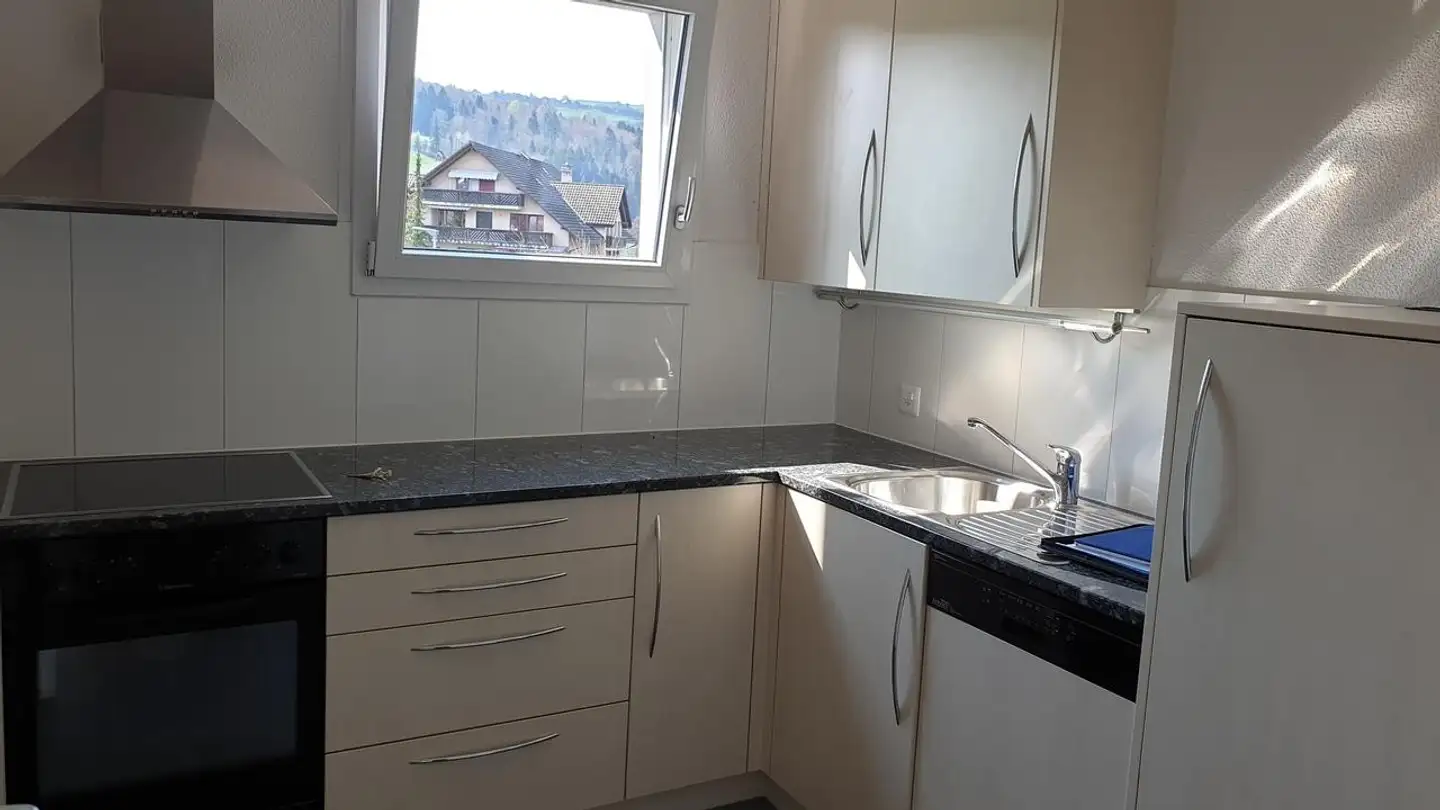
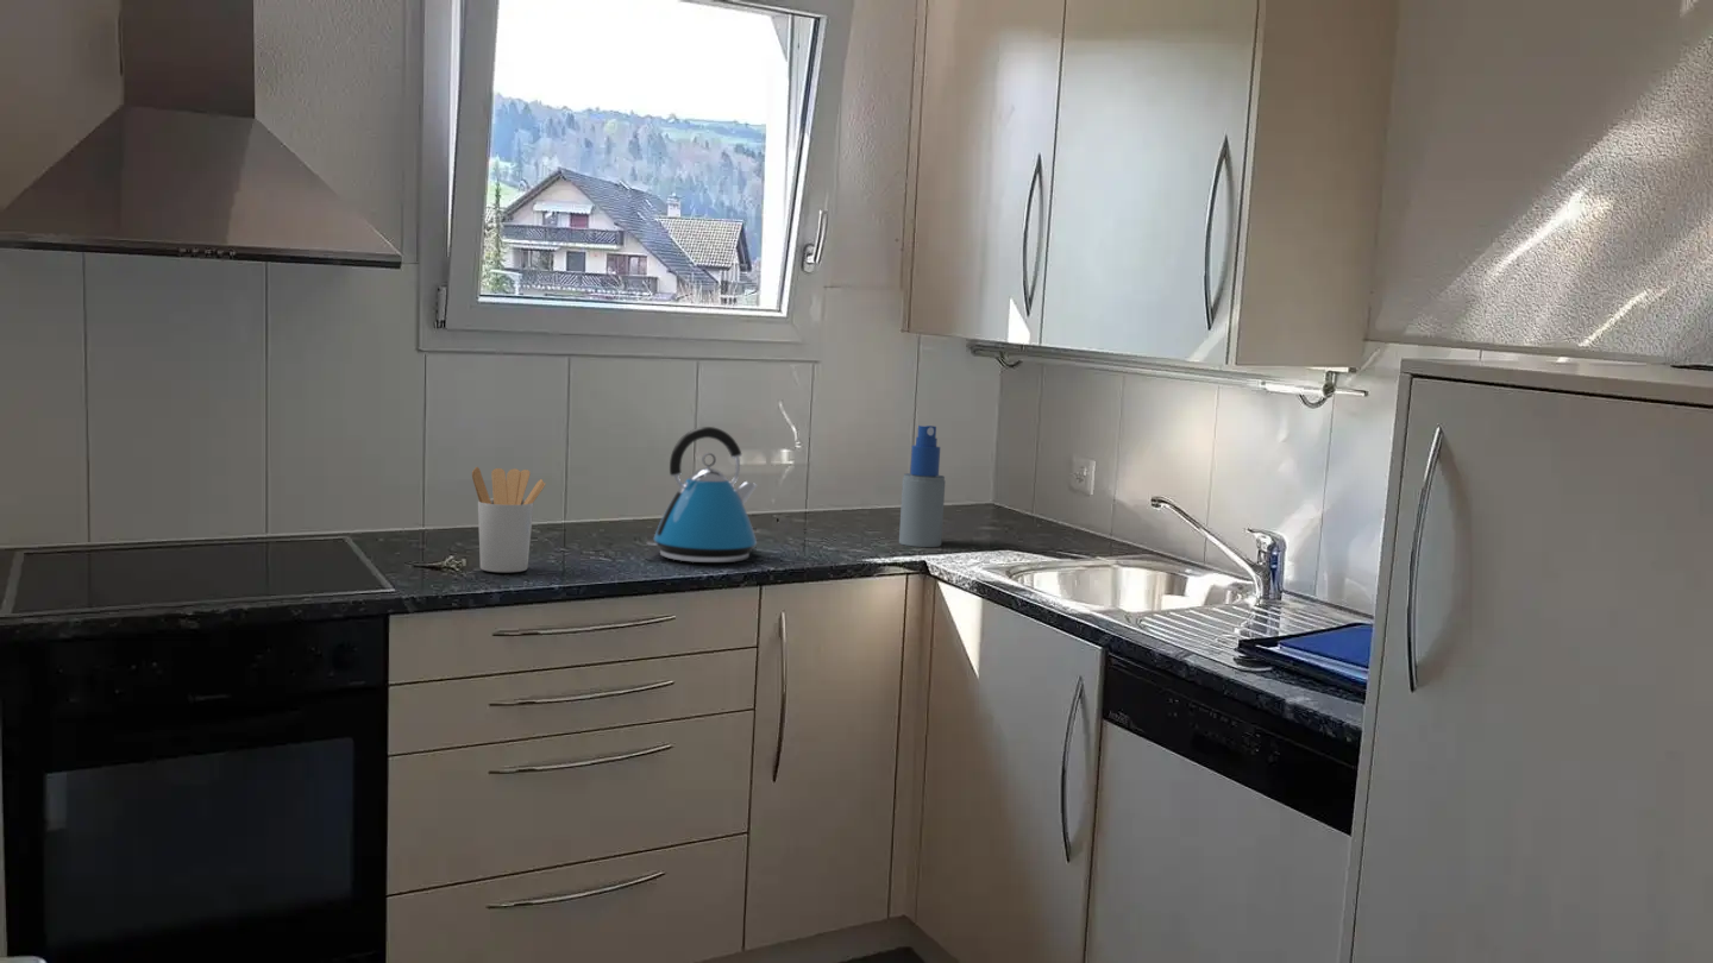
+ kettle (703, 491)
+ utensil holder (506, 516)
+ spray bottle (923, 484)
